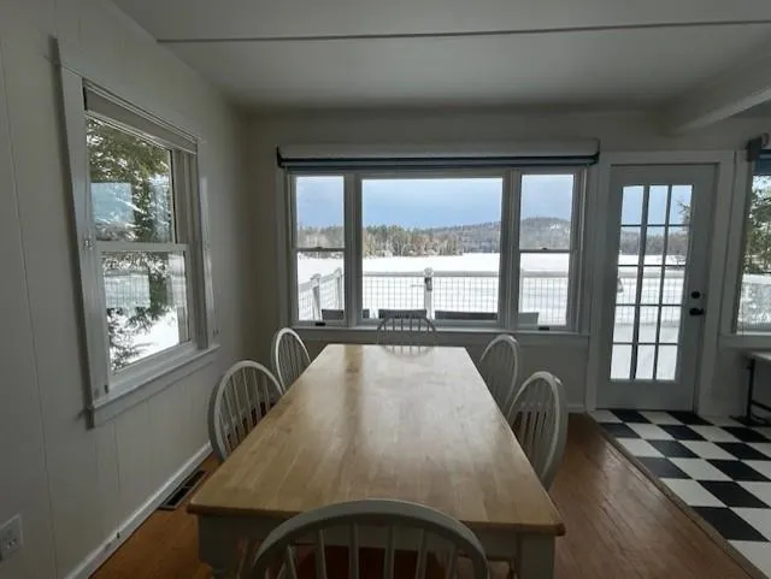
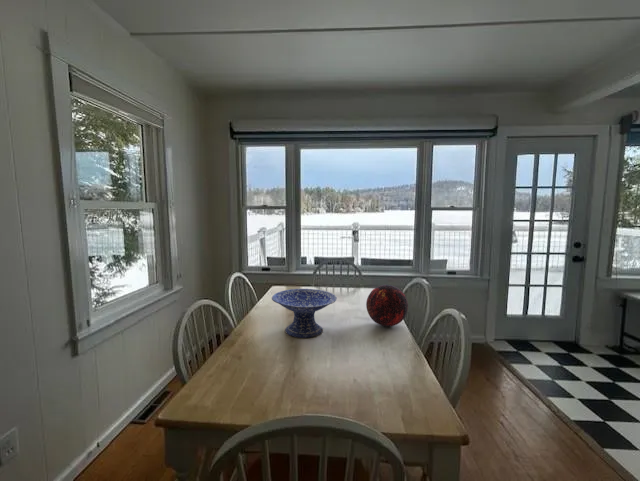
+ decorative orb (386, 305)
+ decorative bowl (304, 313)
